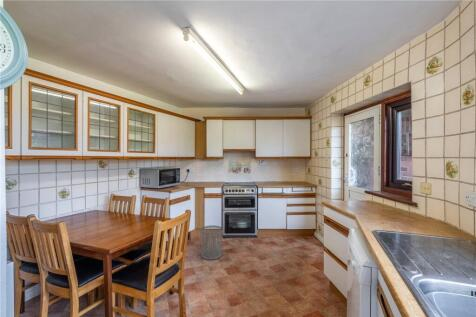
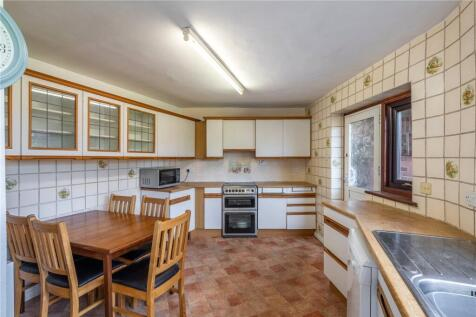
- waste bin (211, 242)
